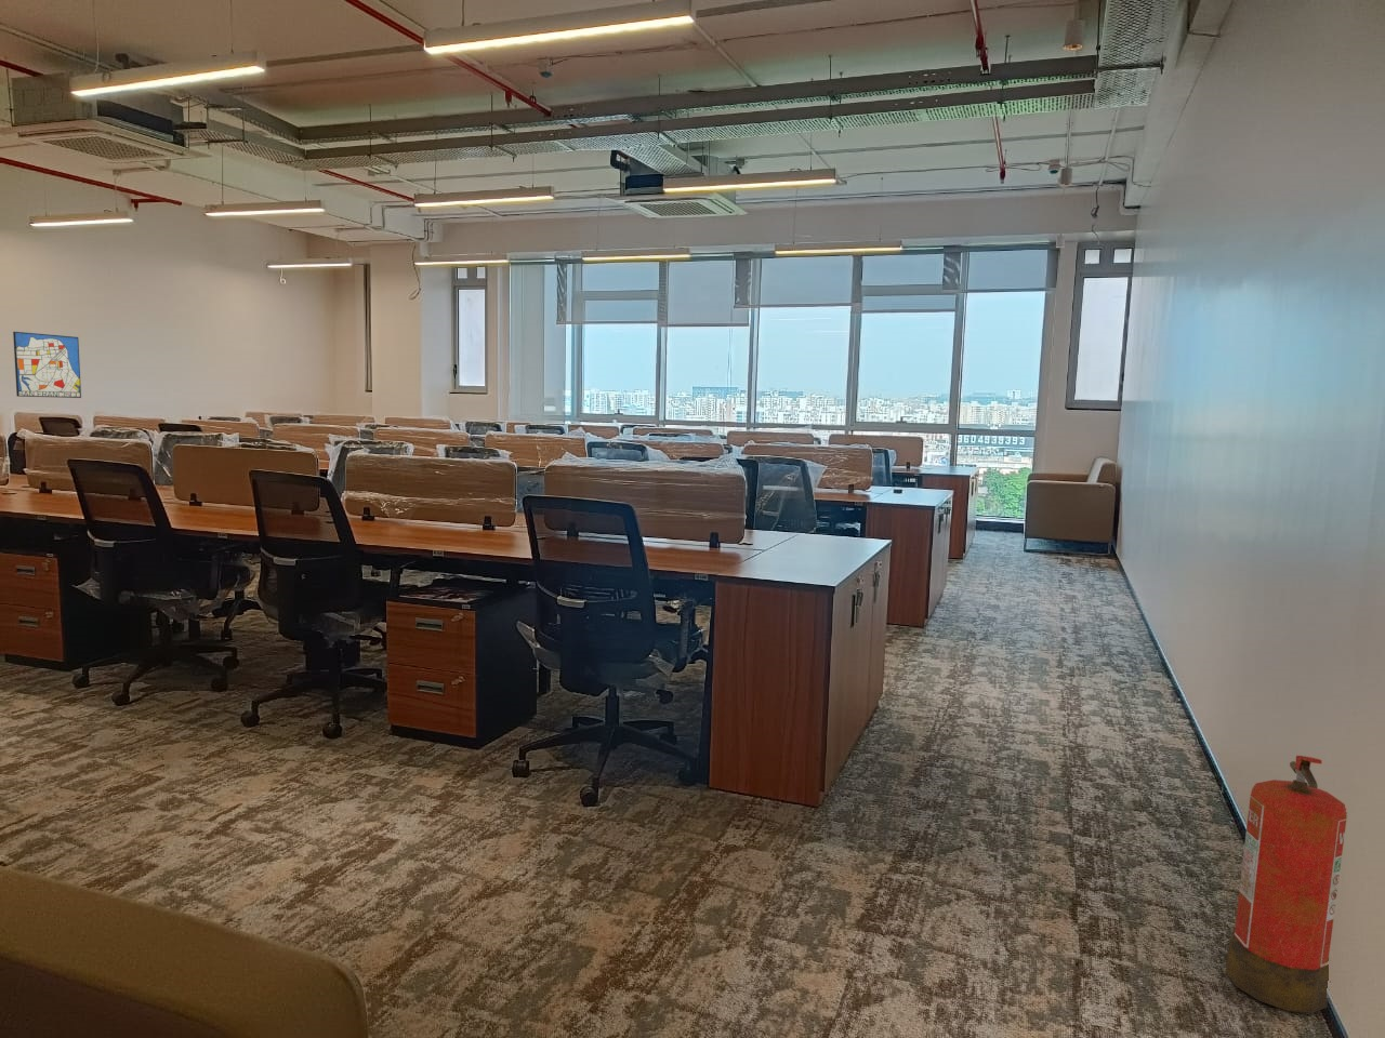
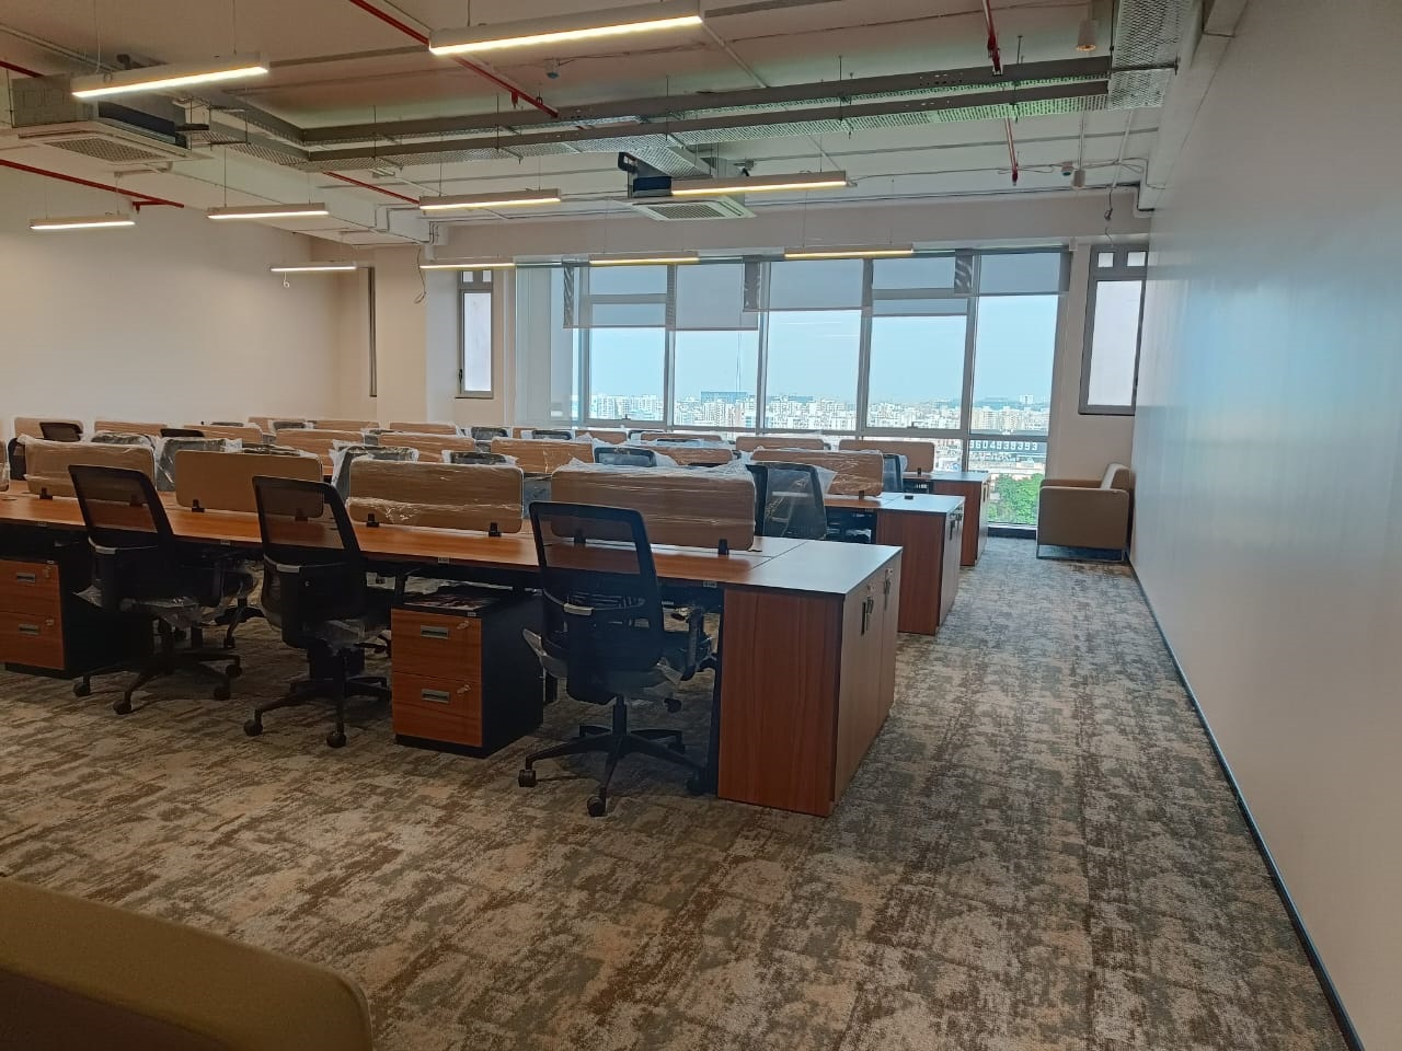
- wall art (48, 365)
- fire extinguisher (1290, 867)
